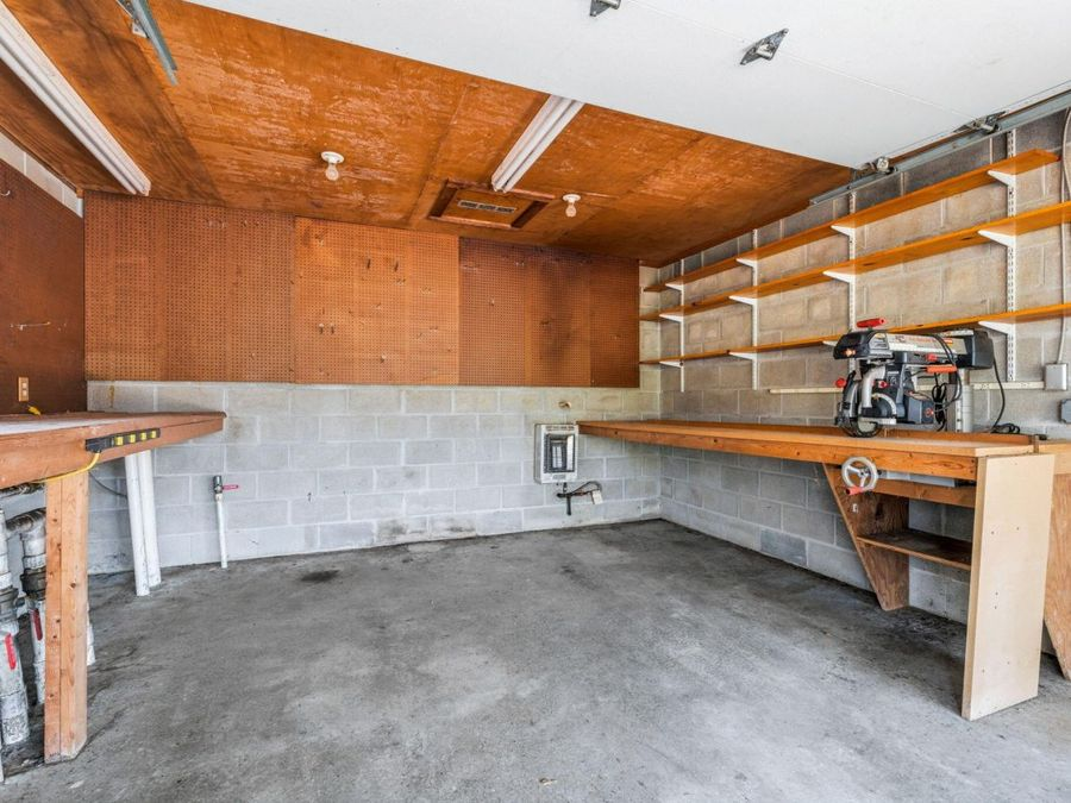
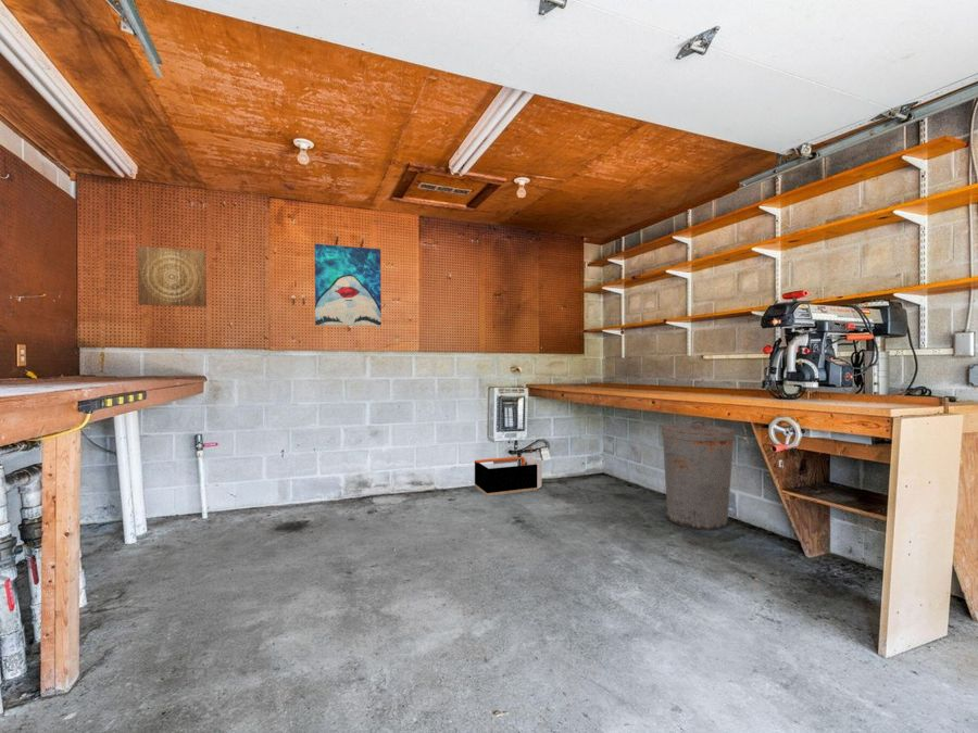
+ storage bin (511, 473)
+ trash can (697, 470)
+ wall art (172, 277)
+ wall art (348, 286)
